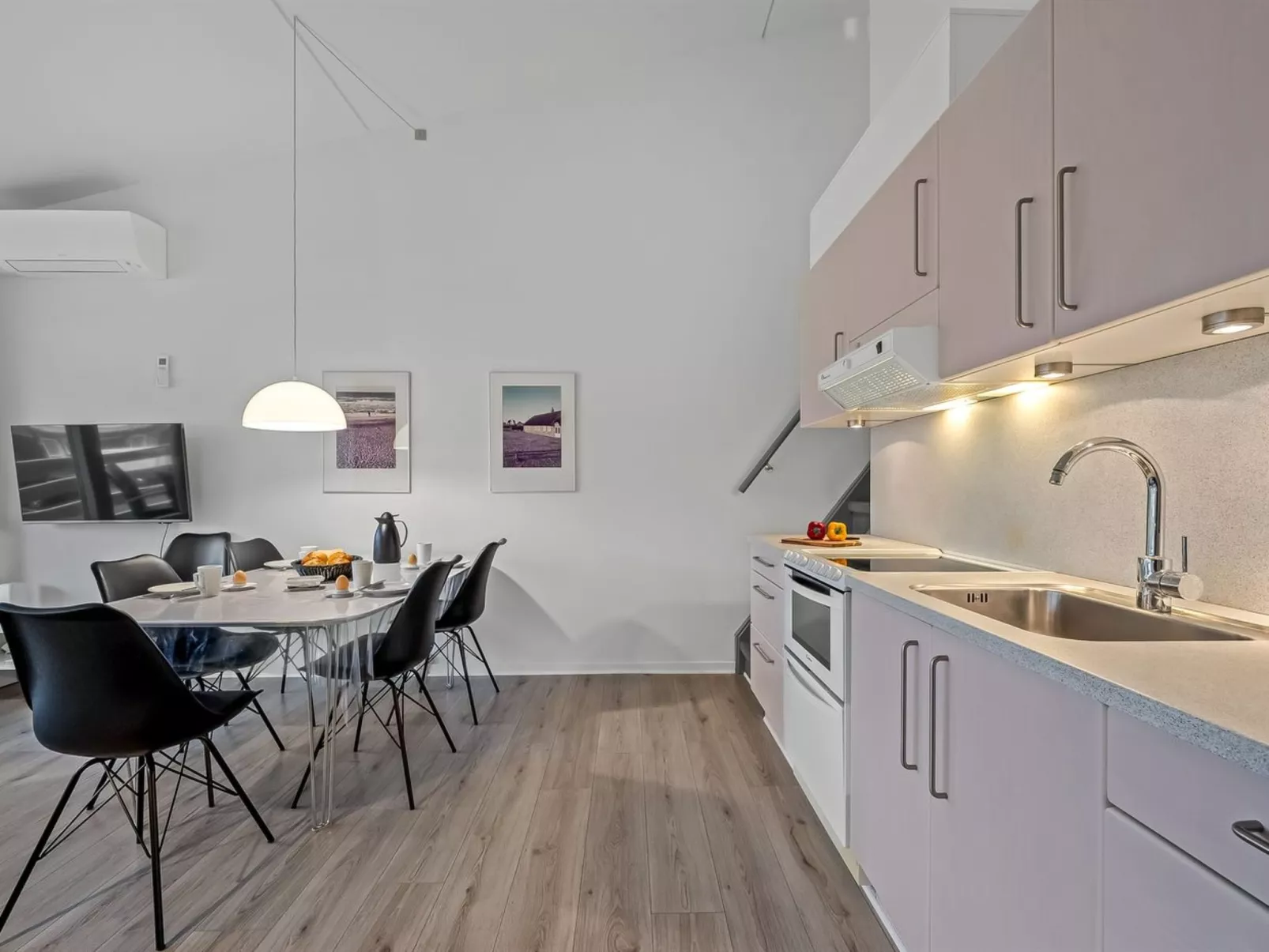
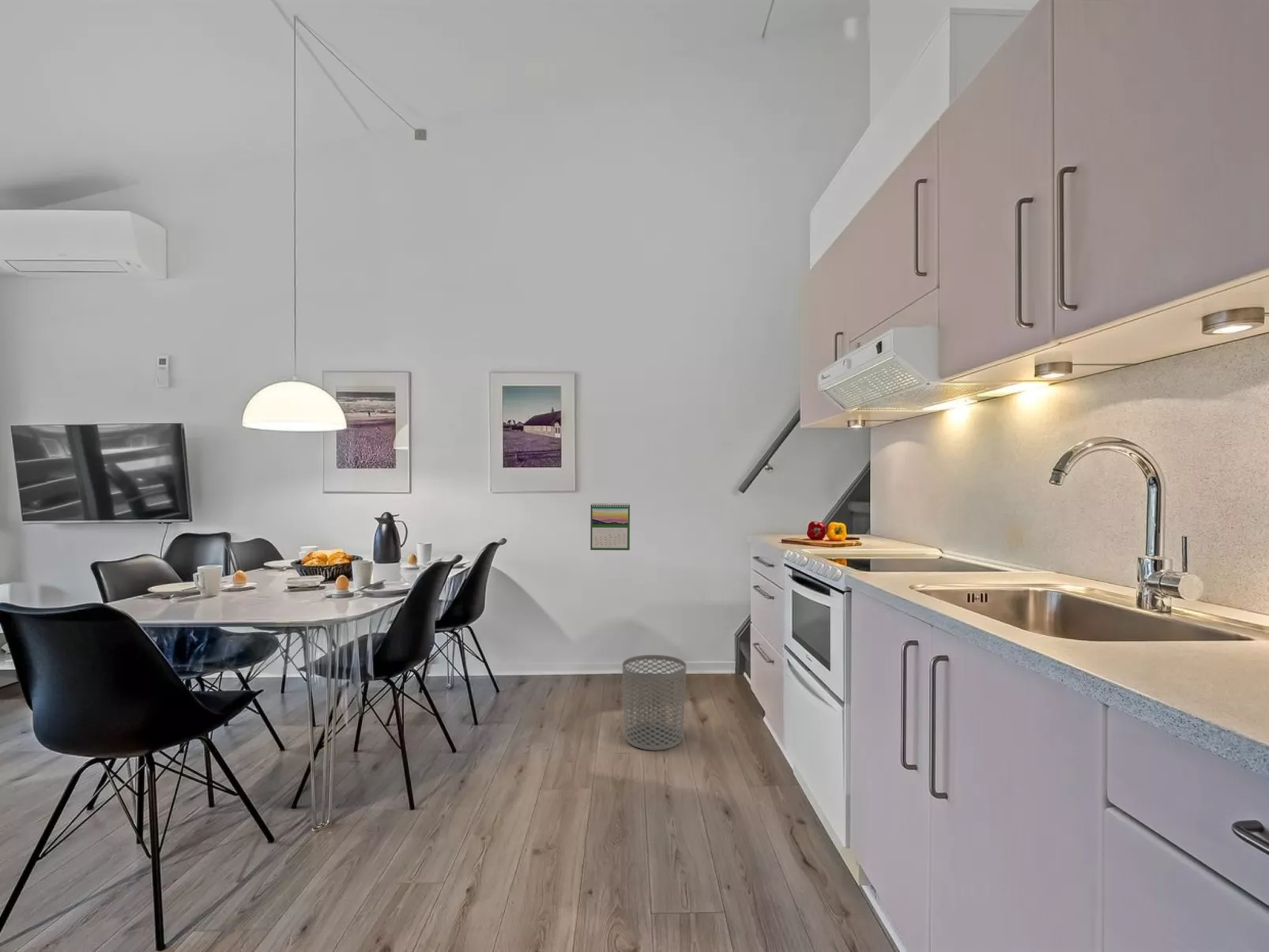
+ calendar (610, 526)
+ waste bin (653, 701)
